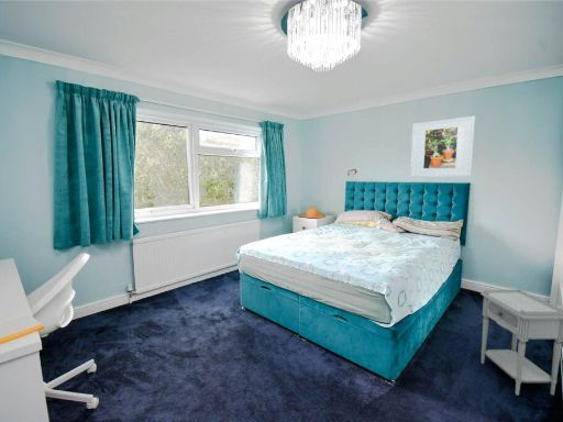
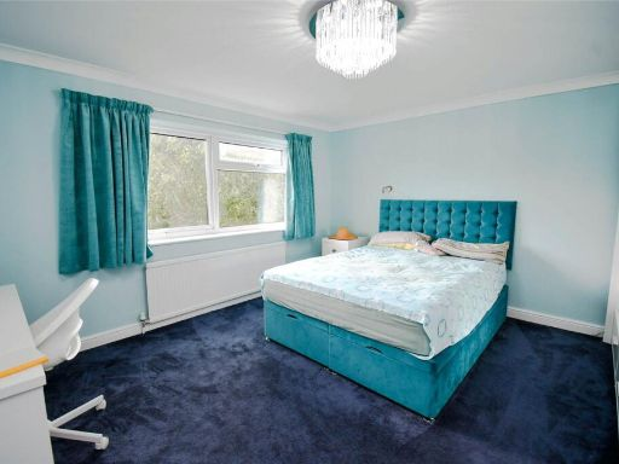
- nightstand (518, 338)
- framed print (440, 148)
